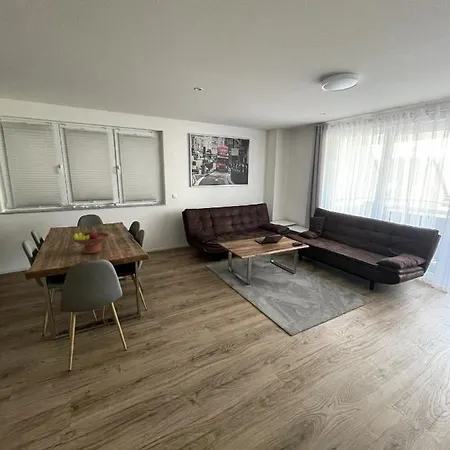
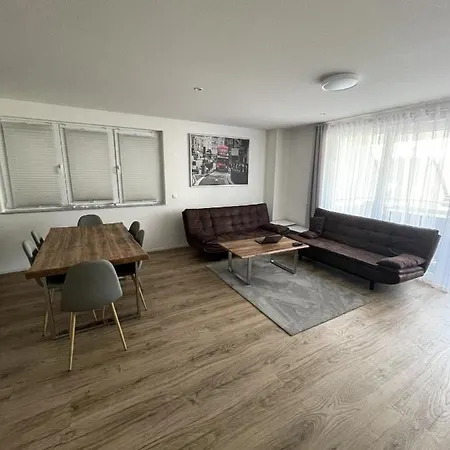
- fruit bowl (91, 240)
